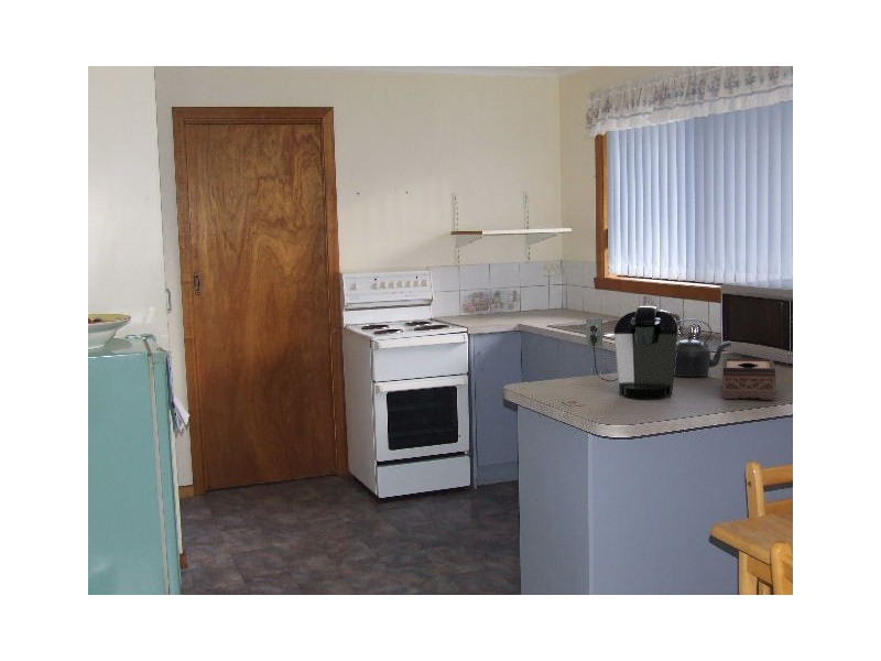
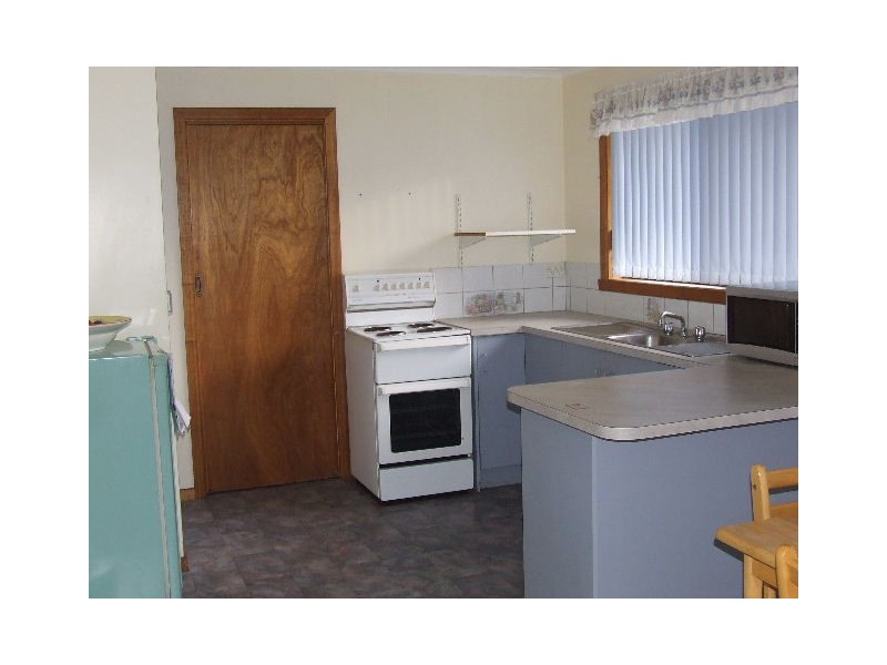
- kettle (699, 346)
- coffee maker (629, 349)
- tissue box (748, 378)
